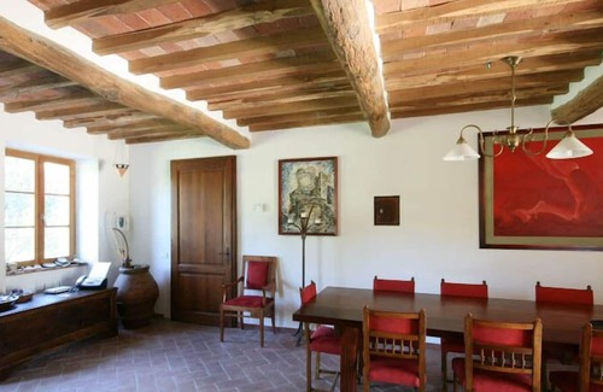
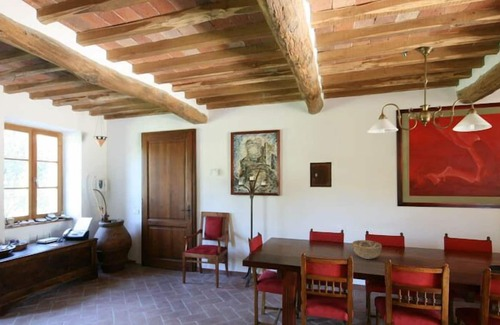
+ decorative bowl (366, 250)
